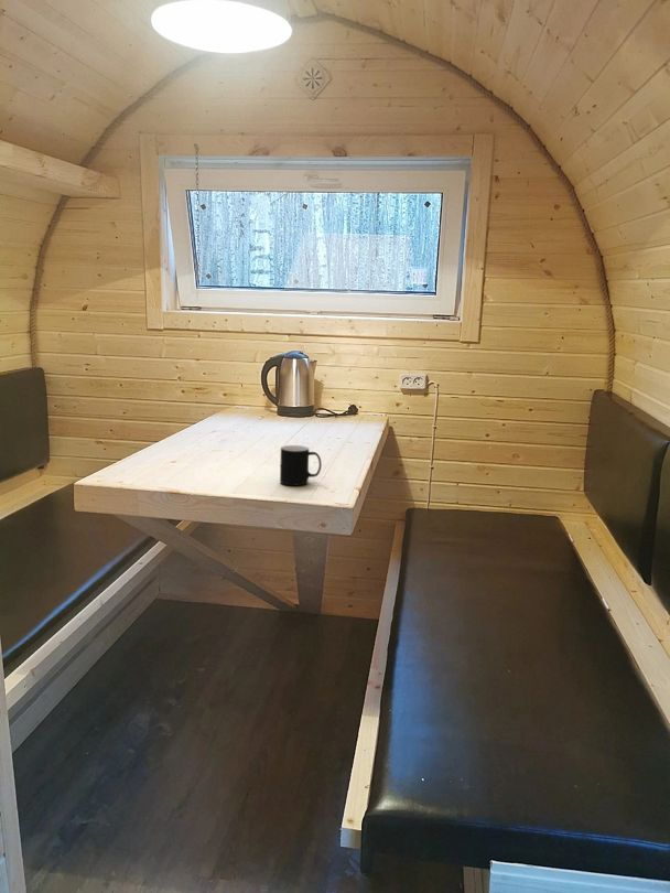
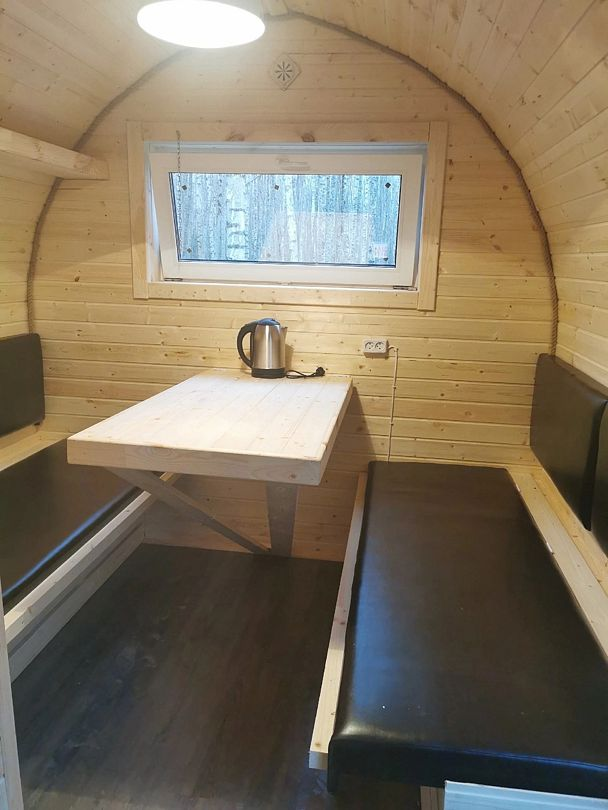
- cup (300, 465)
